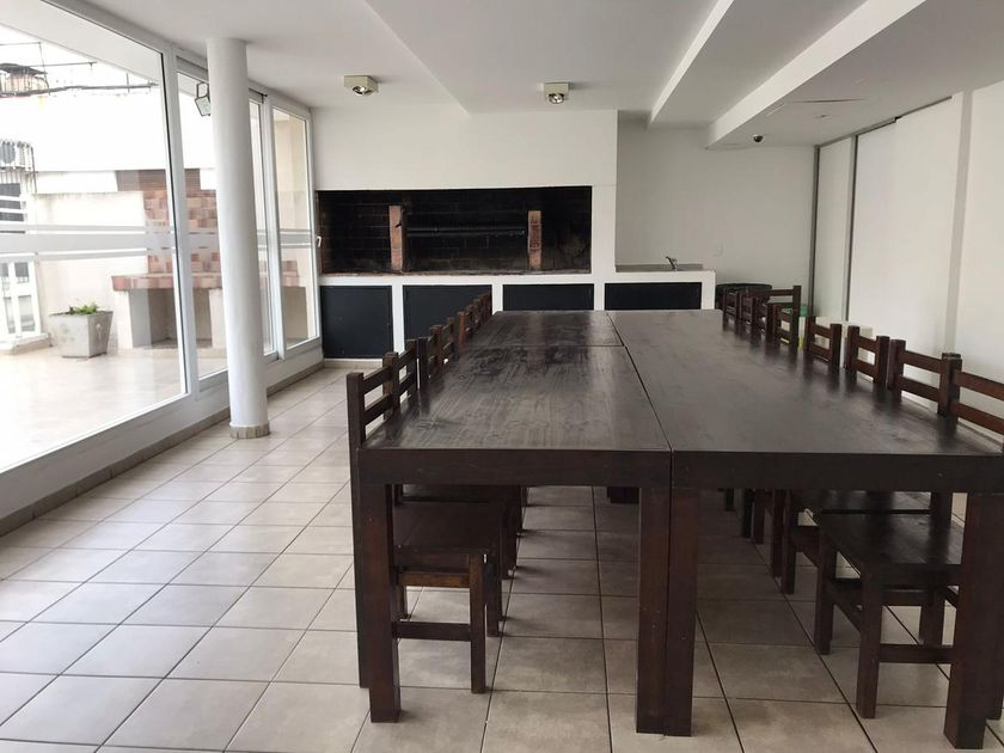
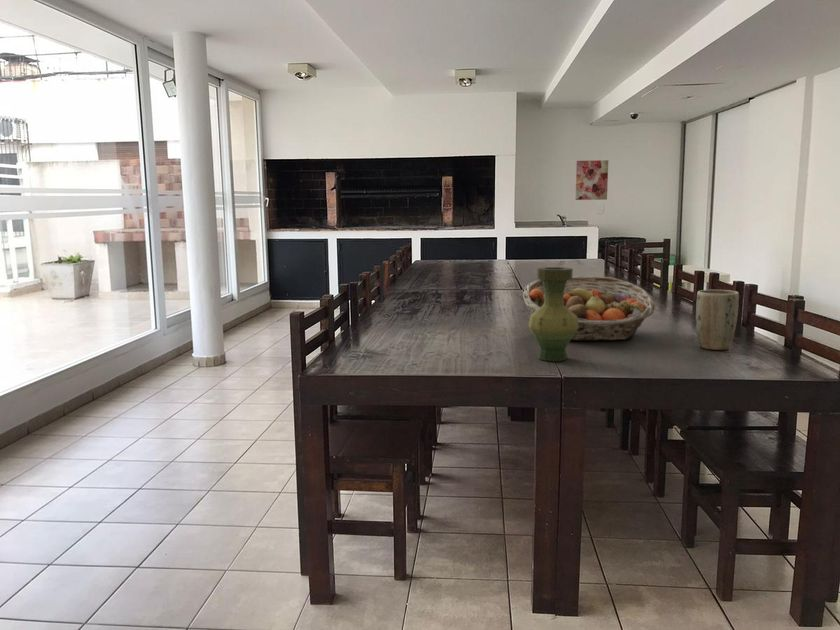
+ vase (553, 313)
+ fruit basket (587, 307)
+ wall art (591, 180)
+ plant pot (716, 319)
